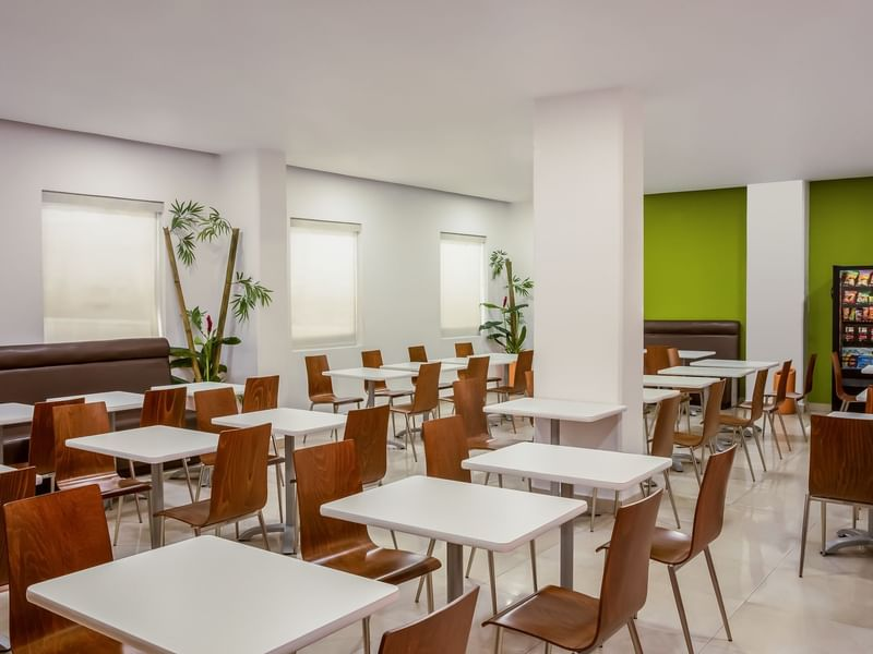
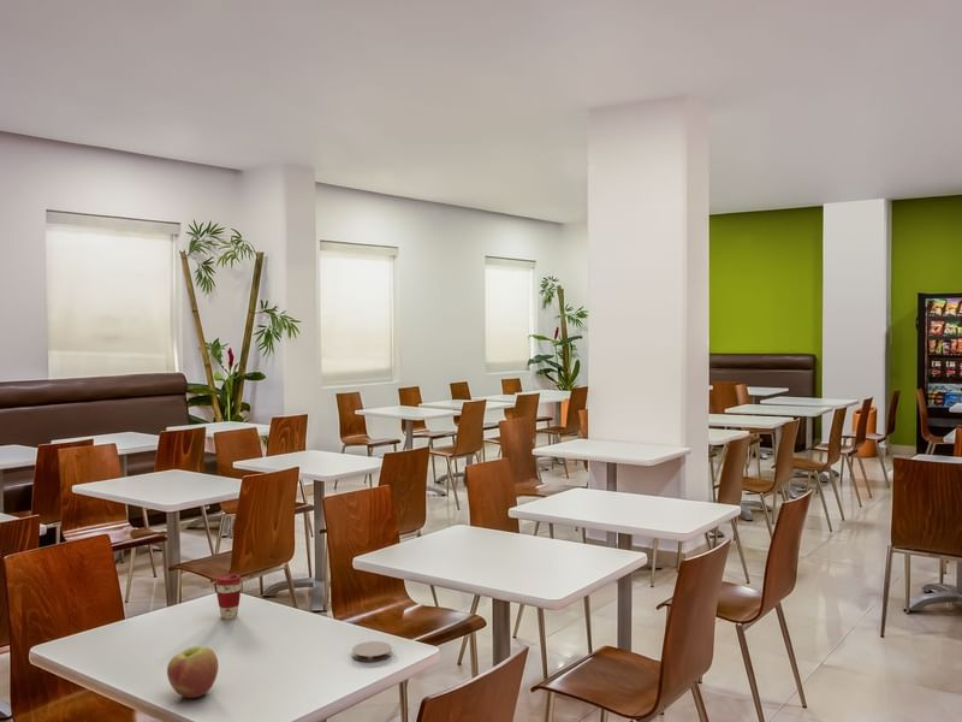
+ coffee cup (228, 597)
+ apple (192, 671)
+ coaster (372, 651)
